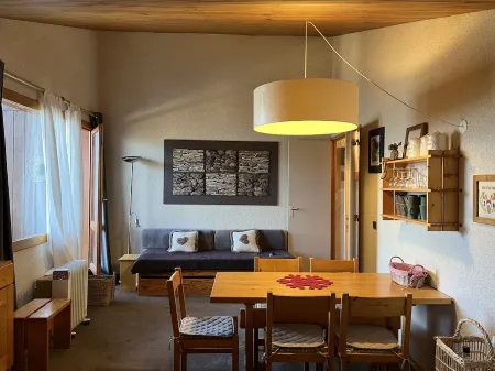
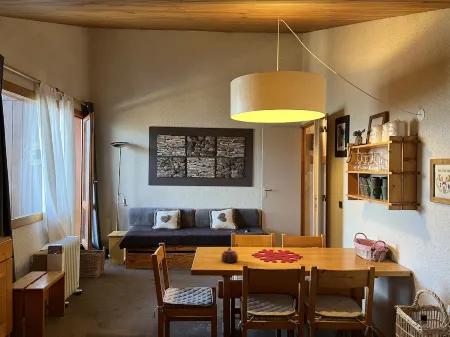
+ teapot (229, 254)
